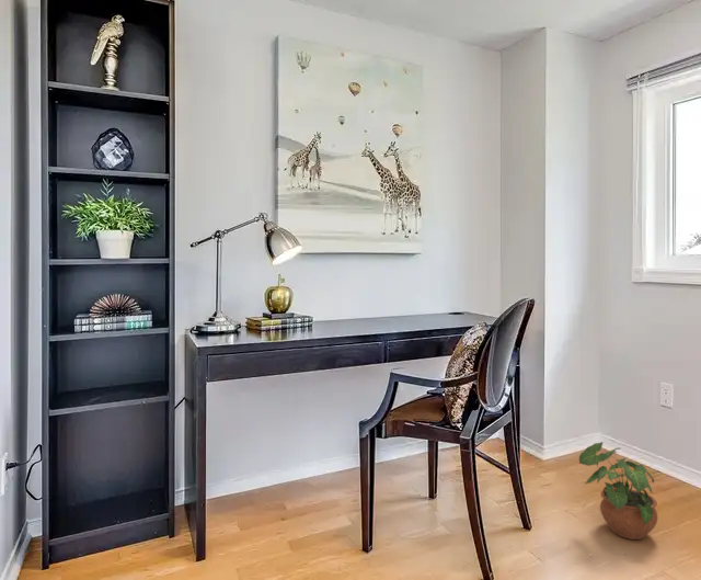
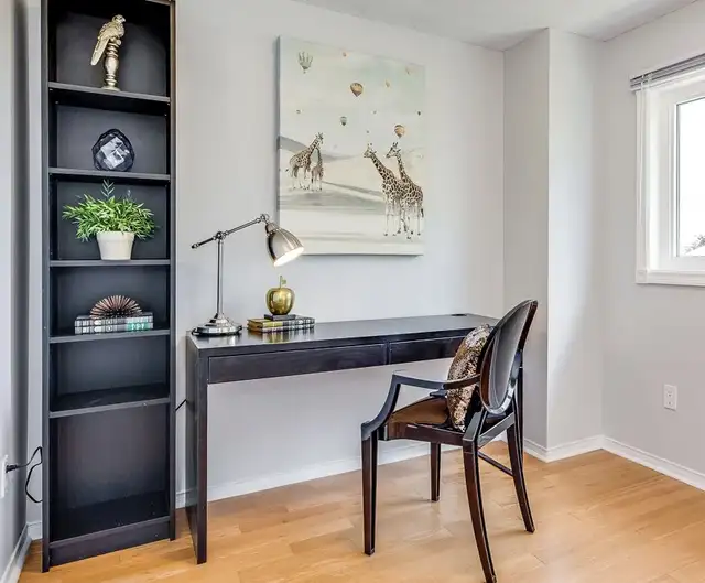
- potted plant (617, 488)
